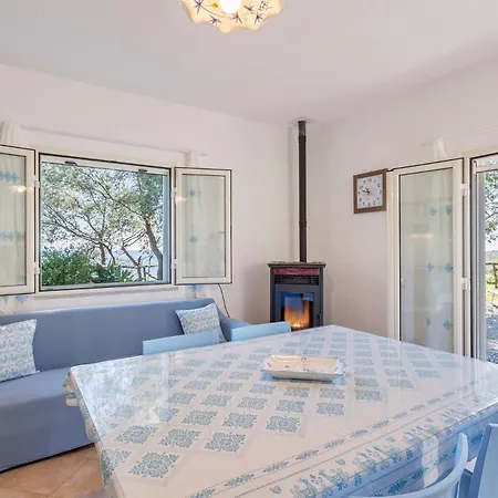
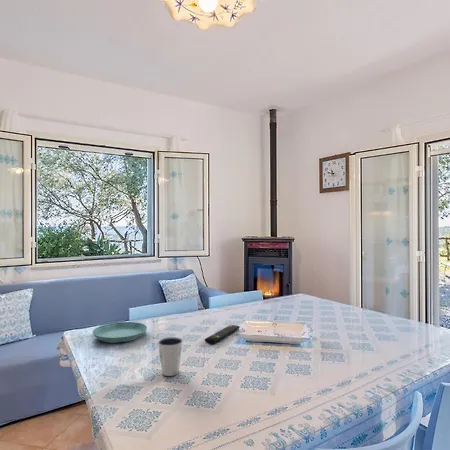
+ remote control (223, 333)
+ dixie cup (170, 356)
+ saucer (120, 332)
